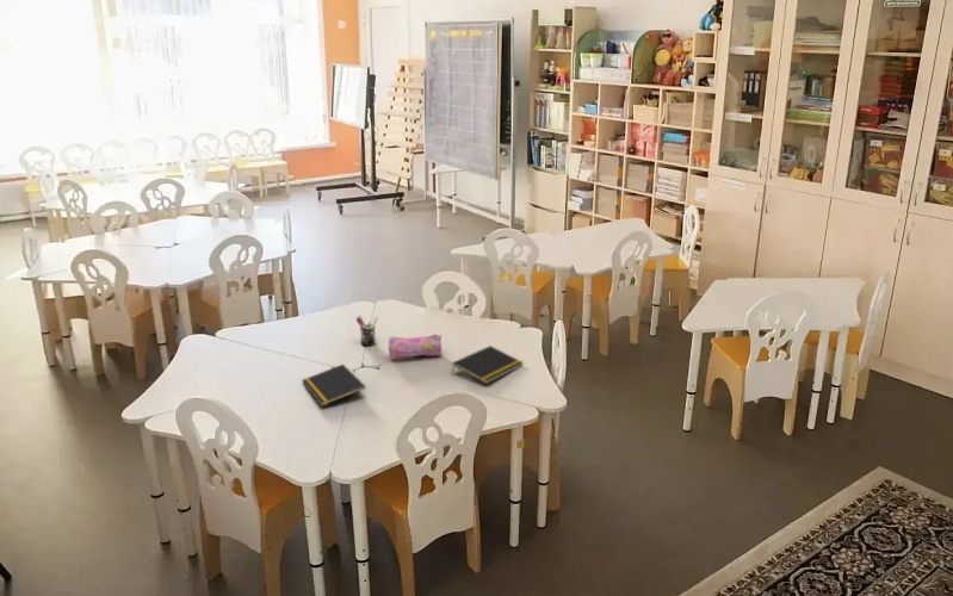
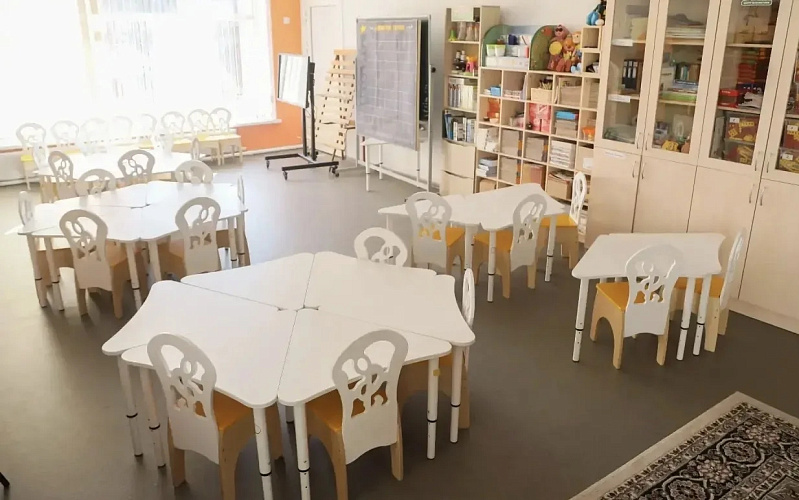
- notepad (488, 364)
- notepad (333, 384)
- pen holder (367, 329)
- pencil case (415, 346)
